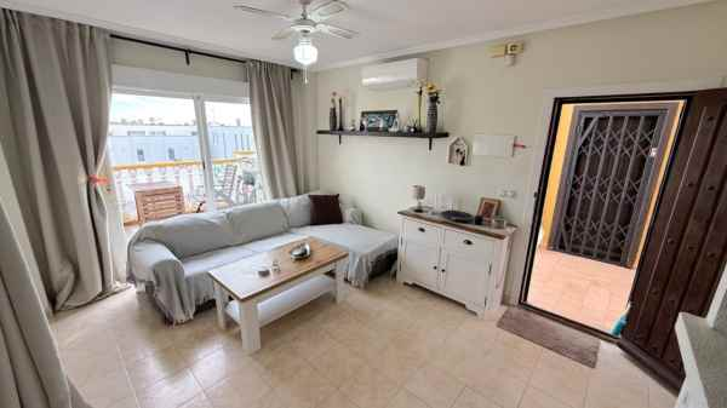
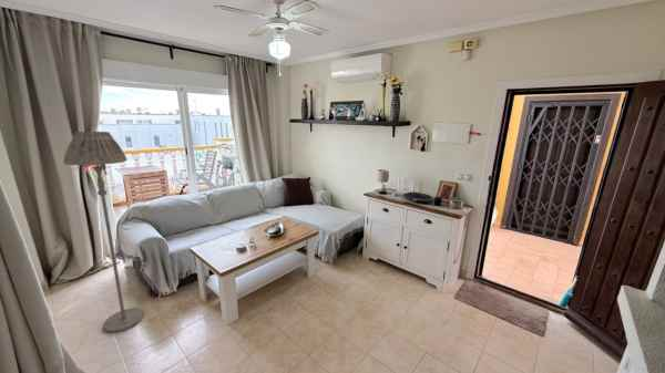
+ floor lamp (110, 234)
